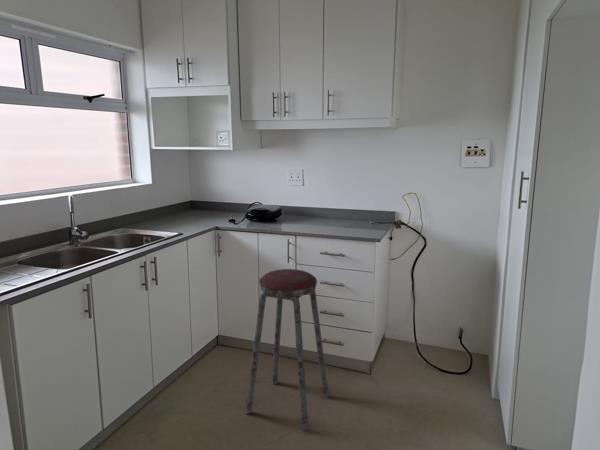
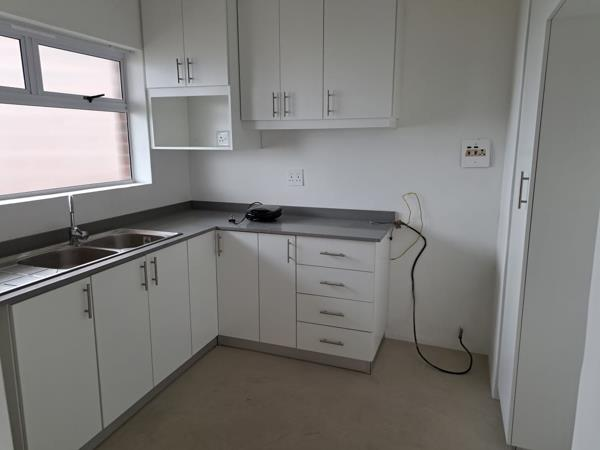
- music stool (296, 341)
